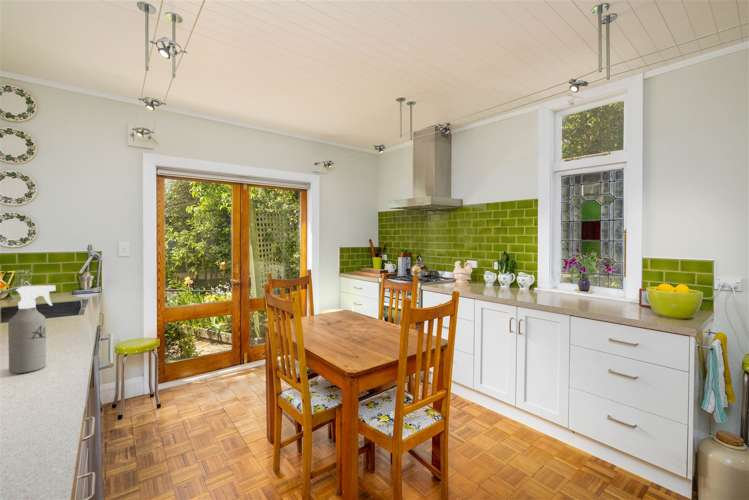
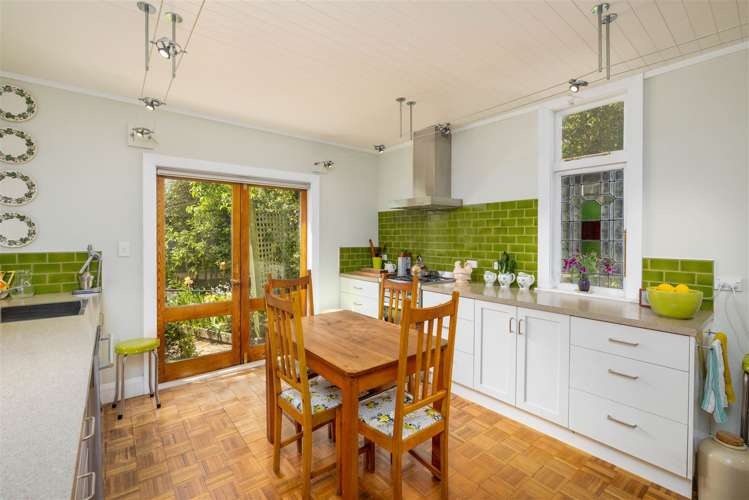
- spray bottle (32, 327)
